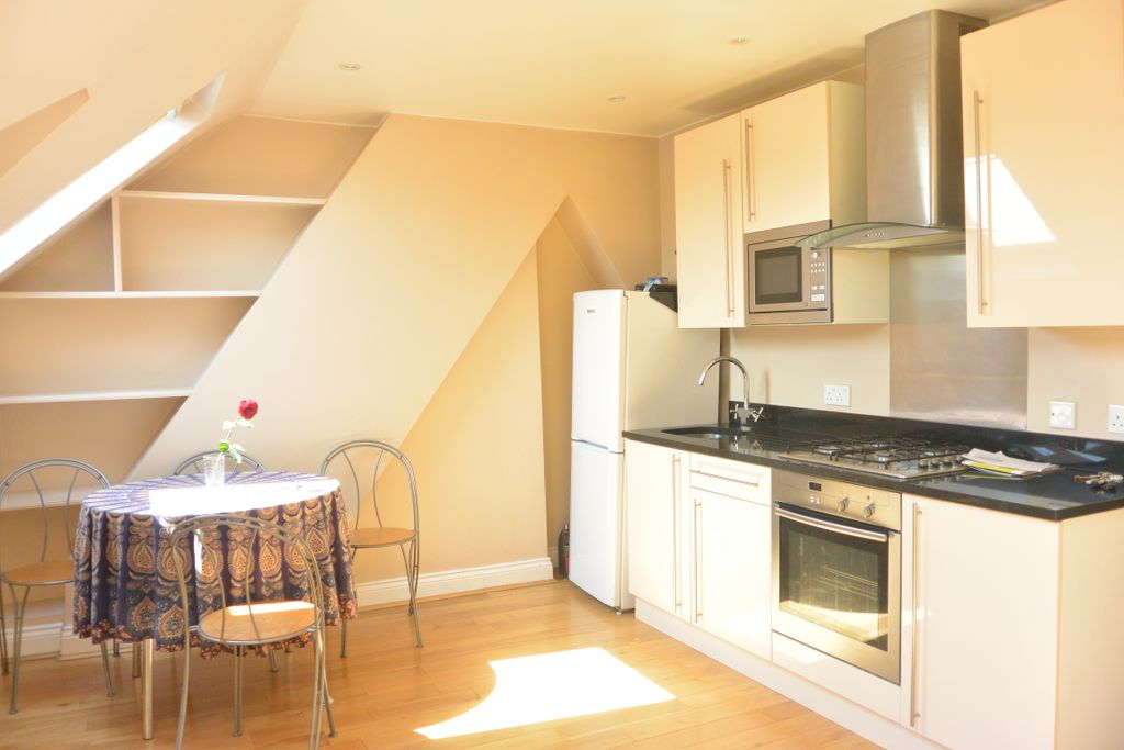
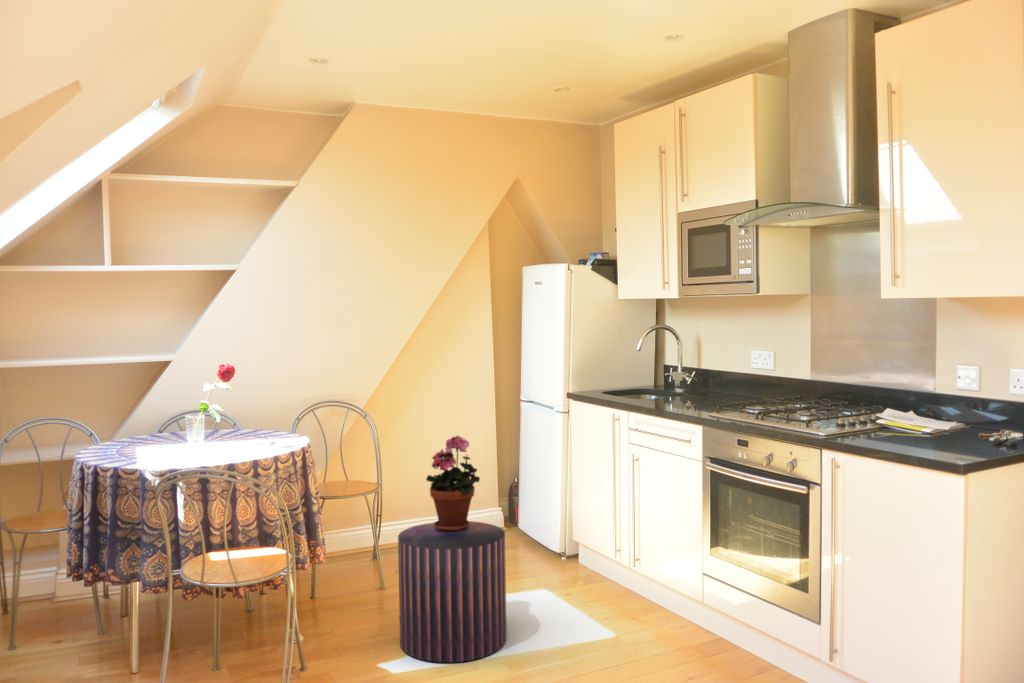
+ stool (452, 587)
+ potted plant (452, 481)
